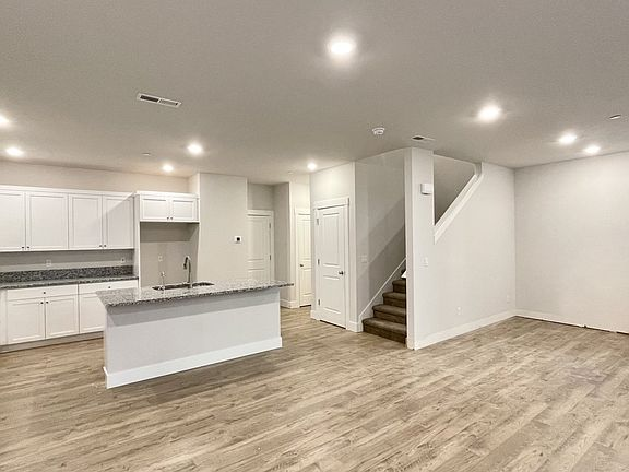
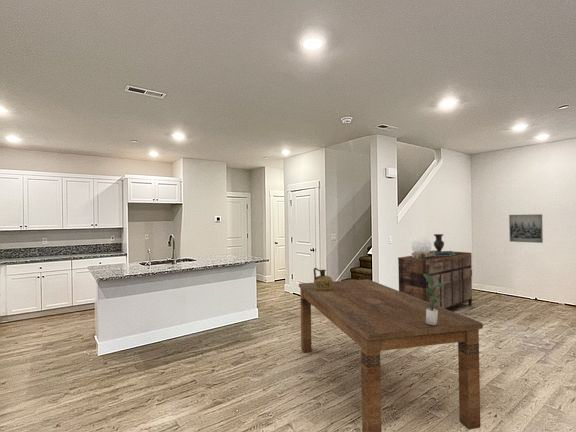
+ decorative urn (441, 244)
+ wall art (525, 228)
+ sideboard (438, 282)
+ lamp (421, 246)
+ potted plant (431, 299)
+ ceramic jug (323, 278)
+ dining table (368, 338)
